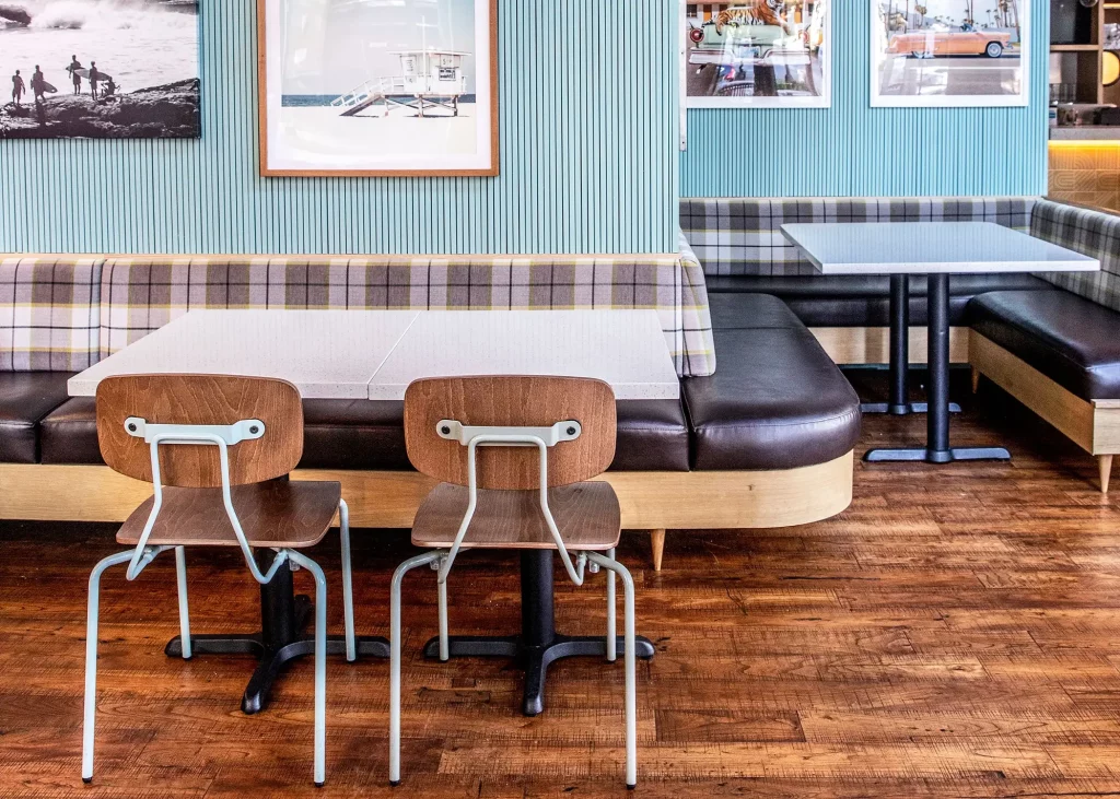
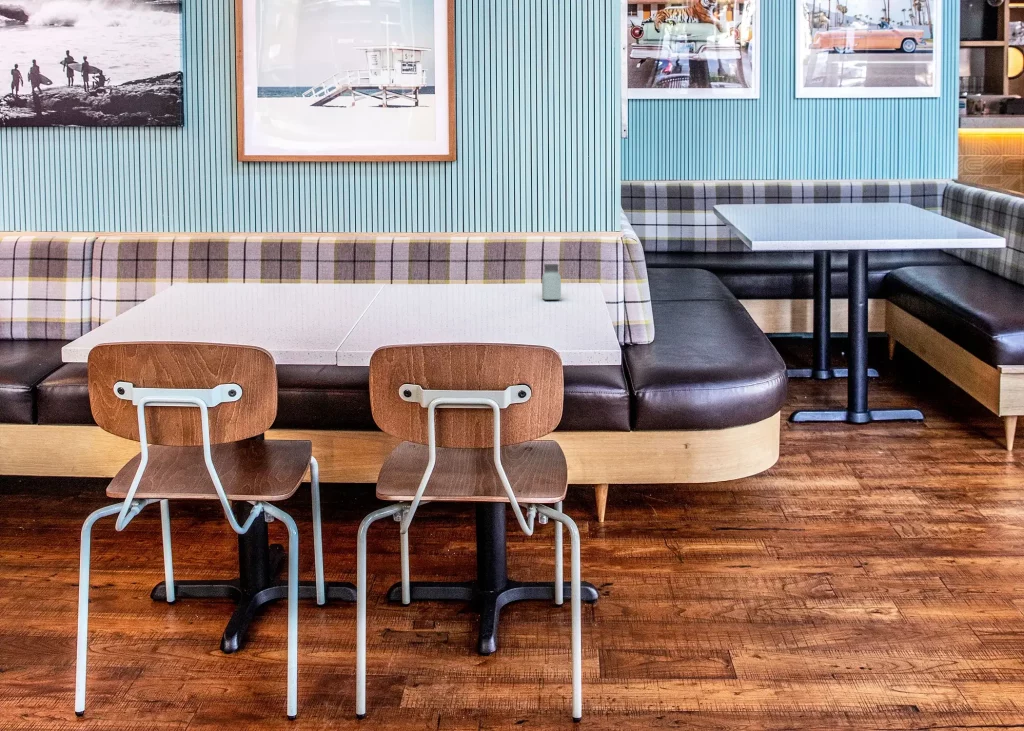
+ saltshaker (551, 281)
